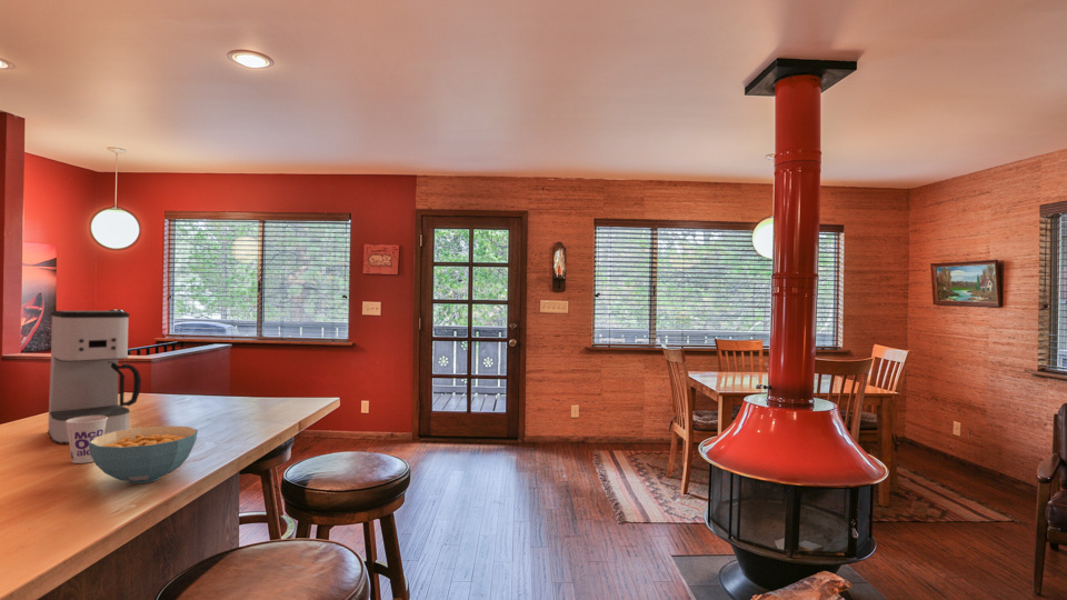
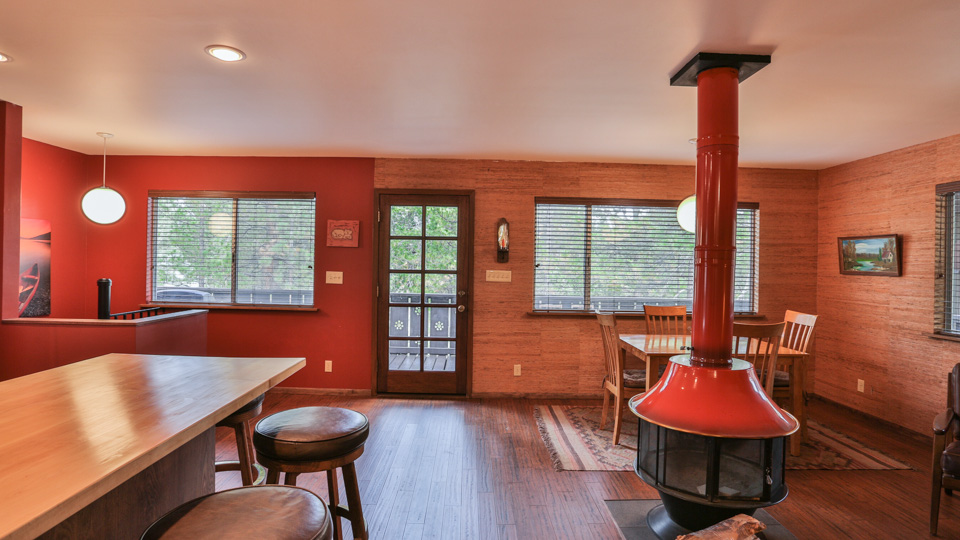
- cereal bowl (144, 457)
- cup (86, 439)
- coffee maker (97, 372)
